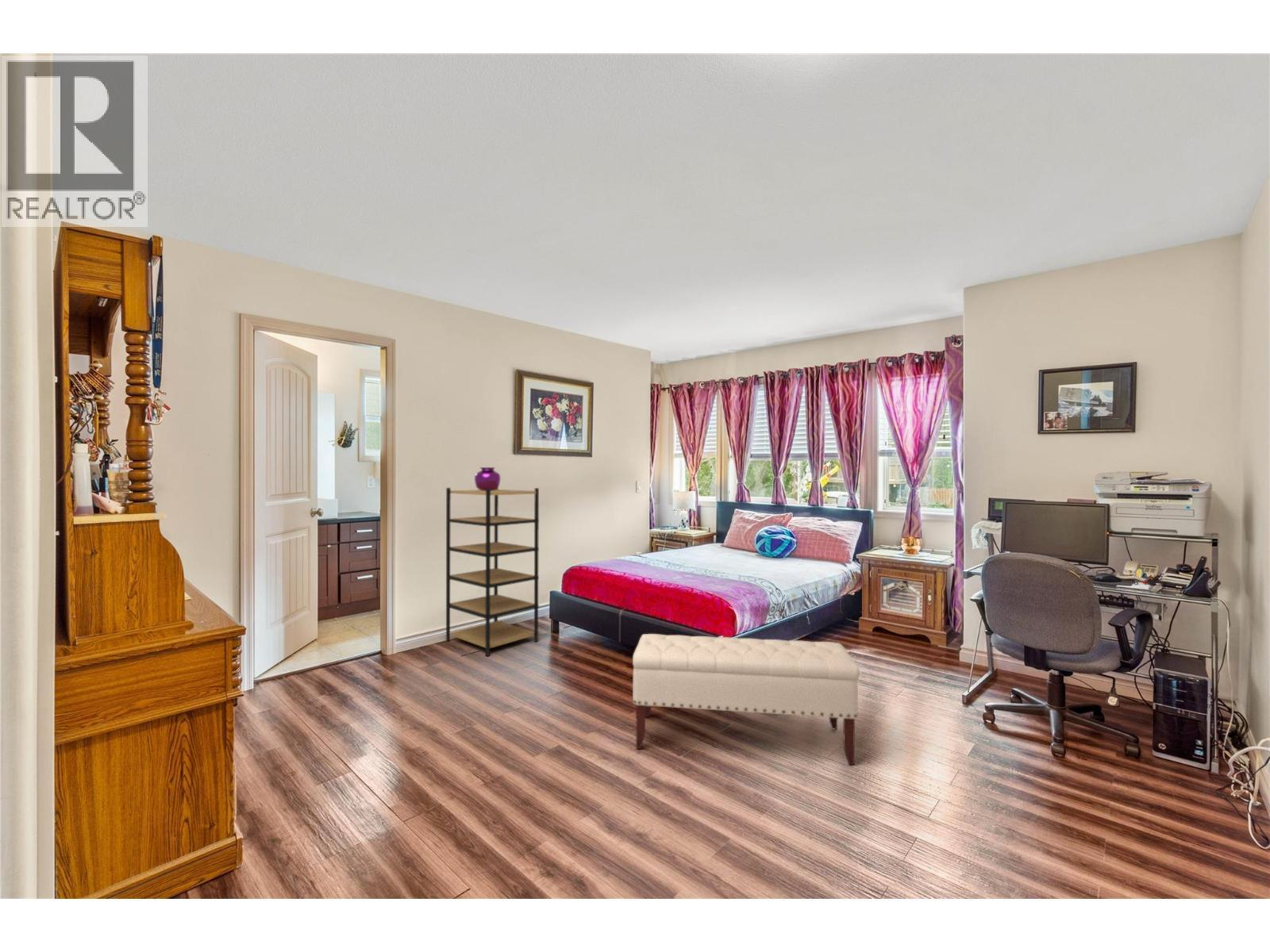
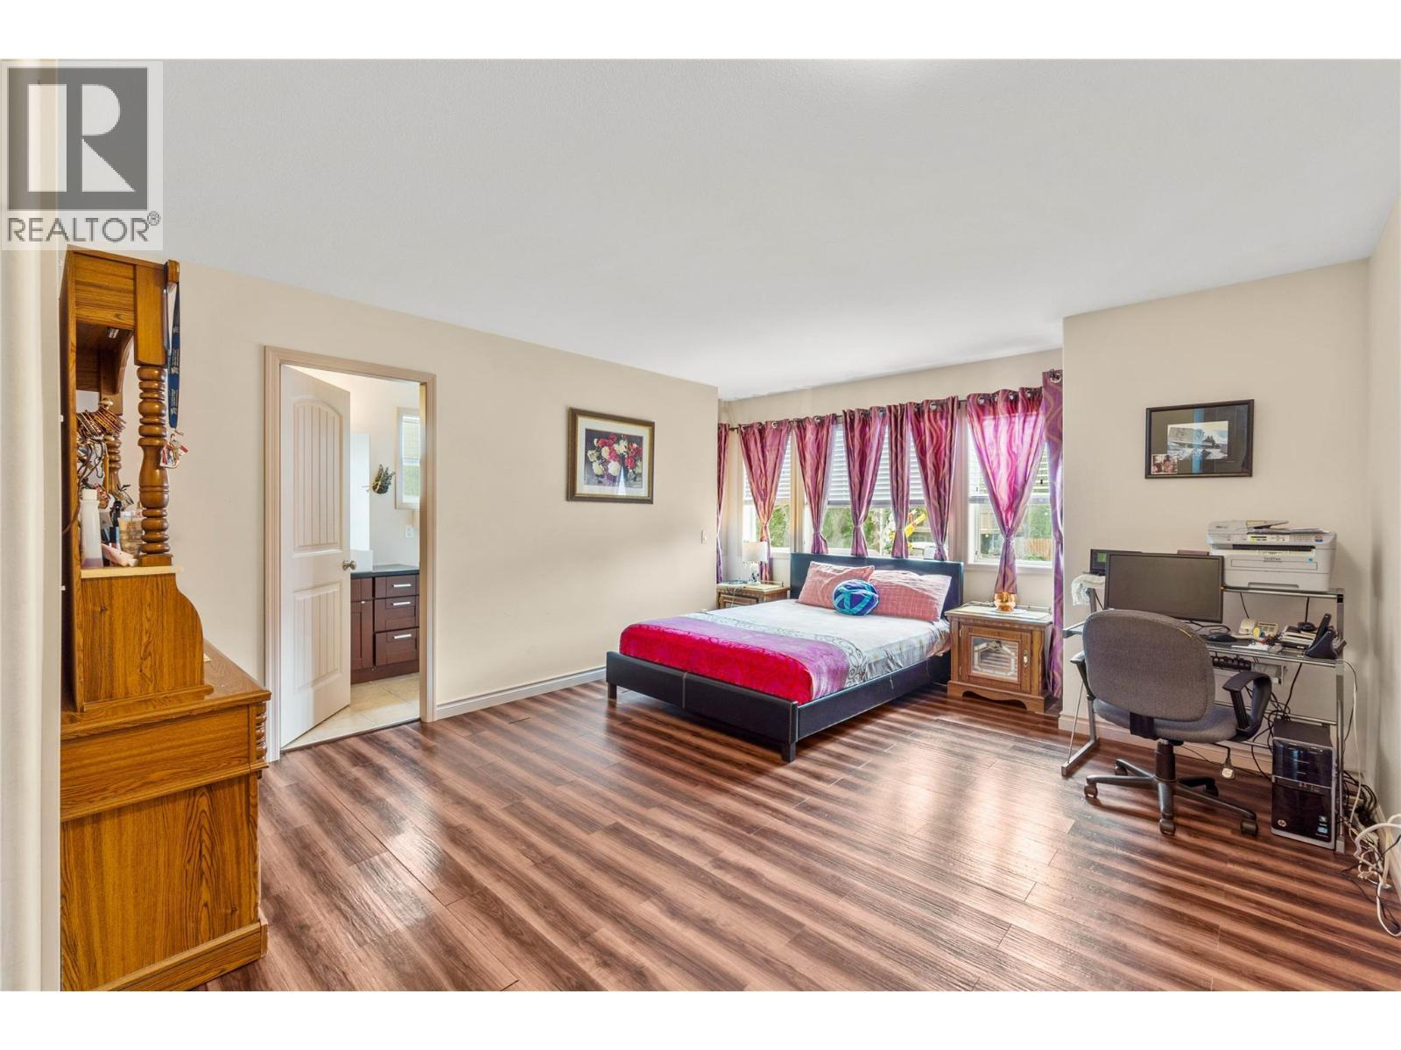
- vase (487, 478)
- bench (740, 692)
- shelving unit (490, 564)
